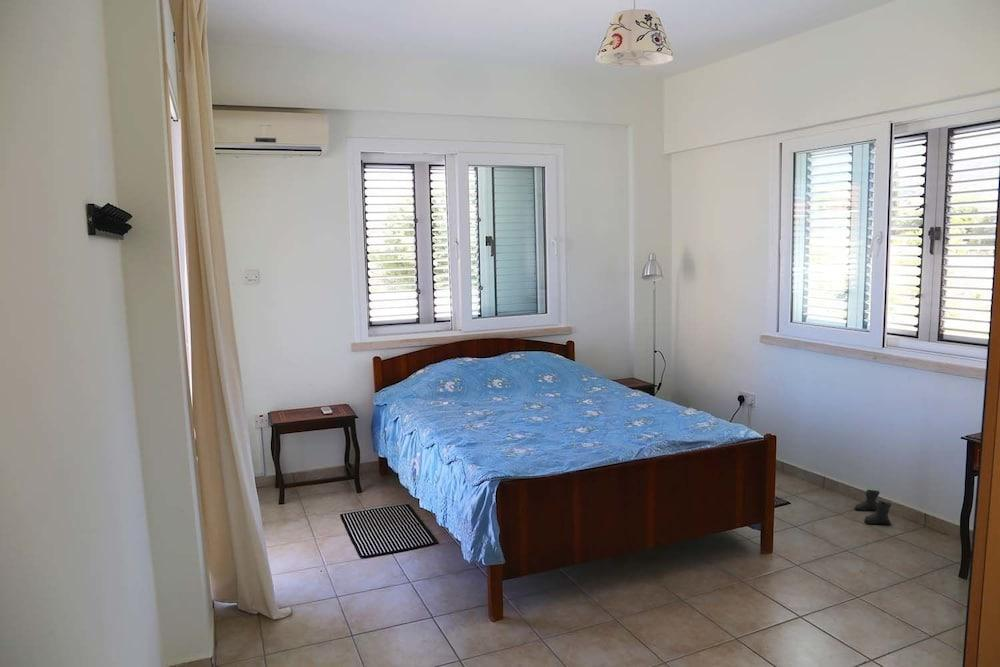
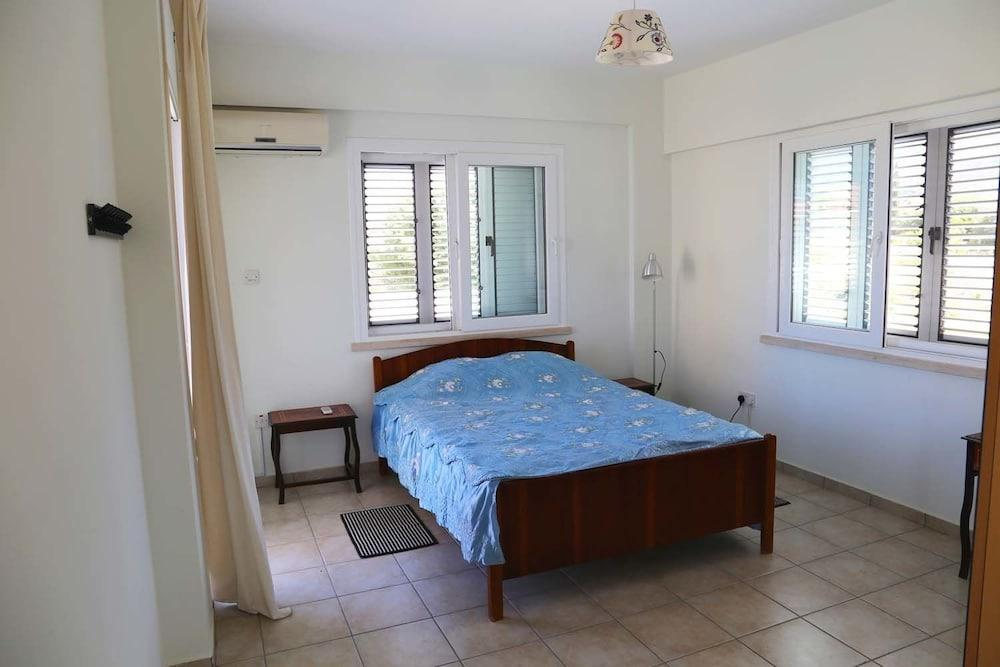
- boots (872, 505)
